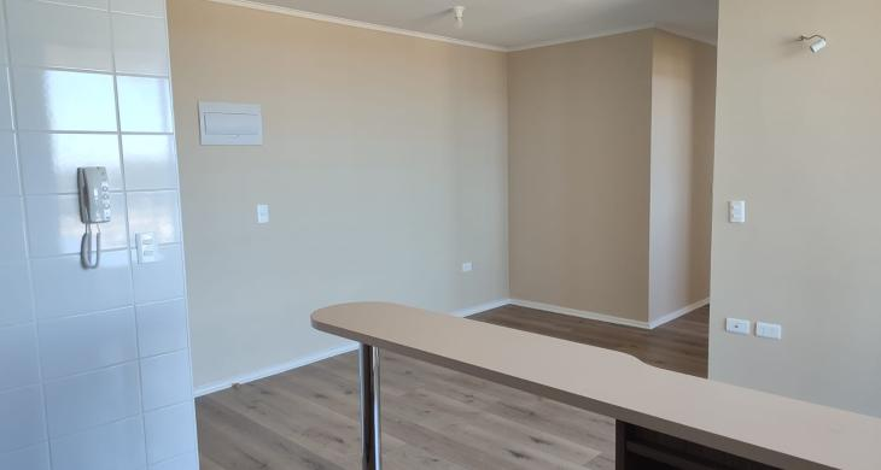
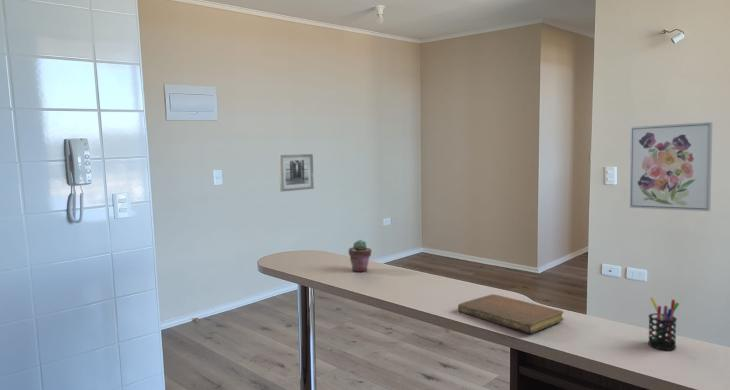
+ pen holder (665, 321)
+ potted succulent (360, 255)
+ notebook (509, 311)
+ wall art (669, 167)
+ wall art (296, 172)
